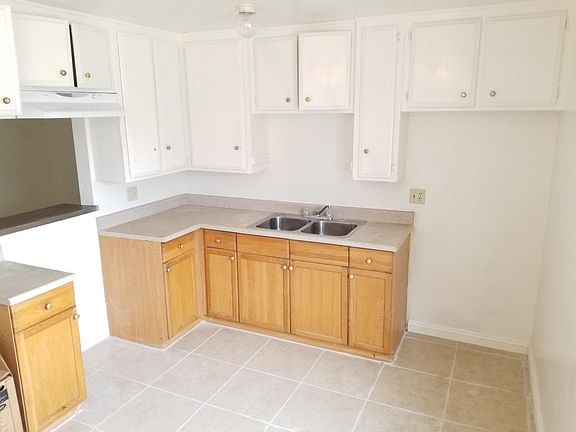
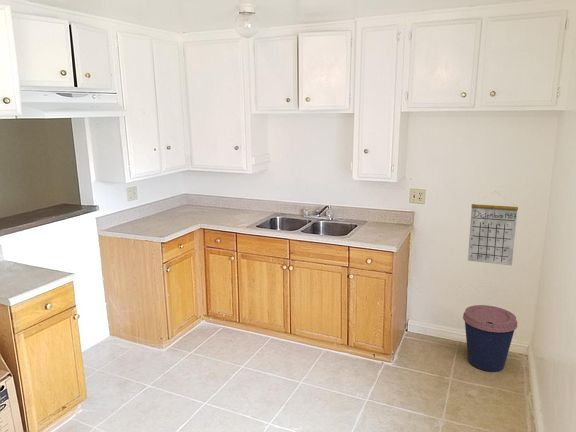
+ calendar (492, 227)
+ coffee cup (487, 338)
